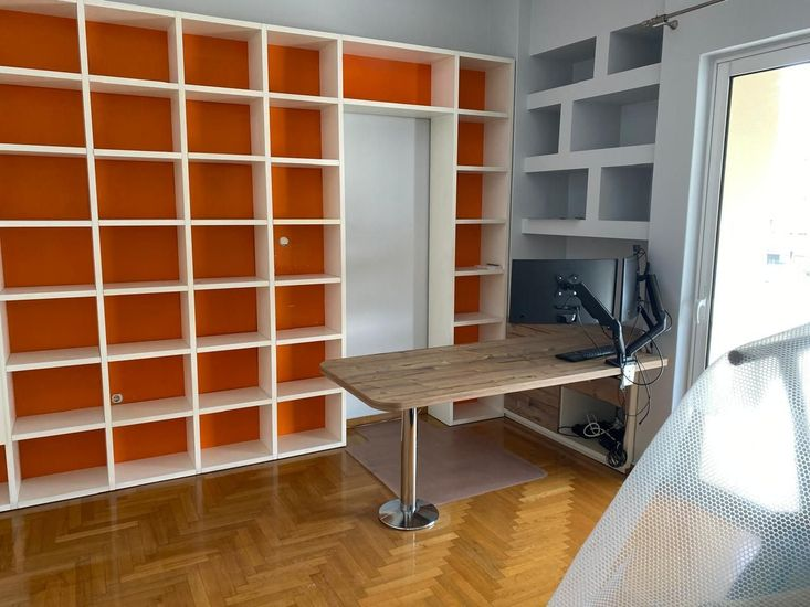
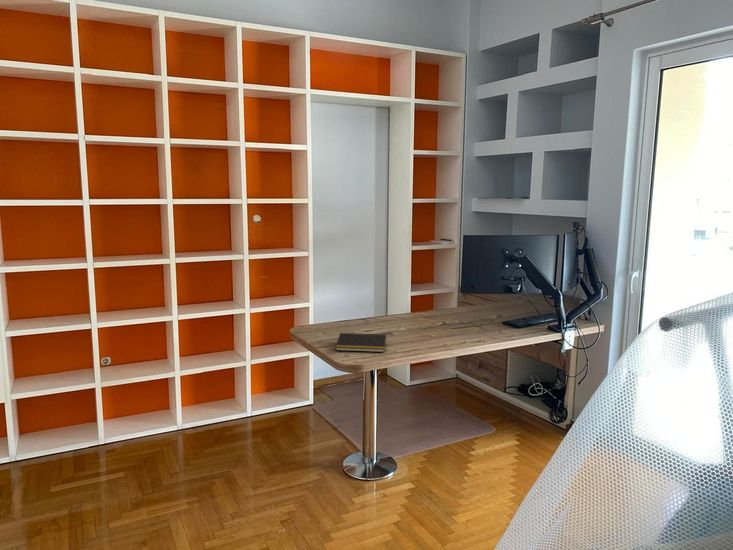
+ notepad (361, 342)
